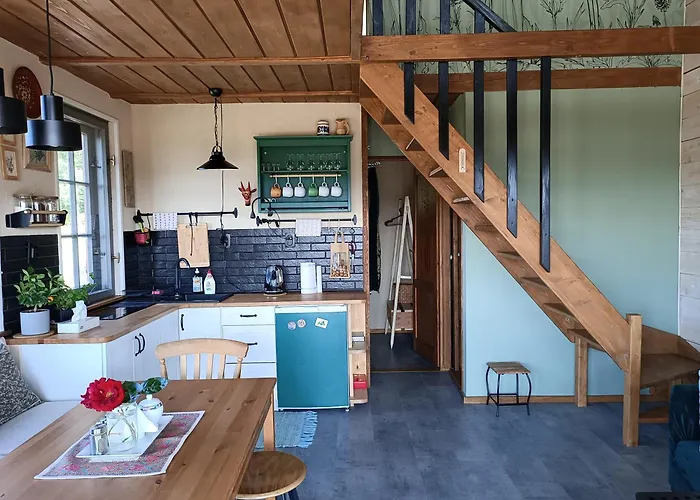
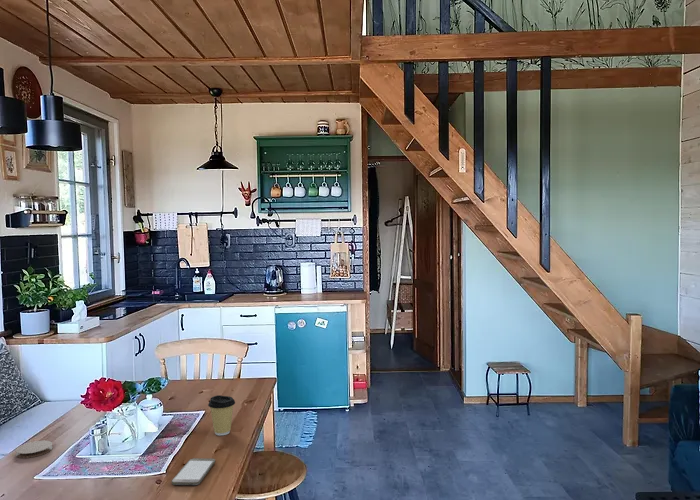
+ smartphone (194, 471)
+ coffee cup (222, 415)
+ coaster (34, 448)
